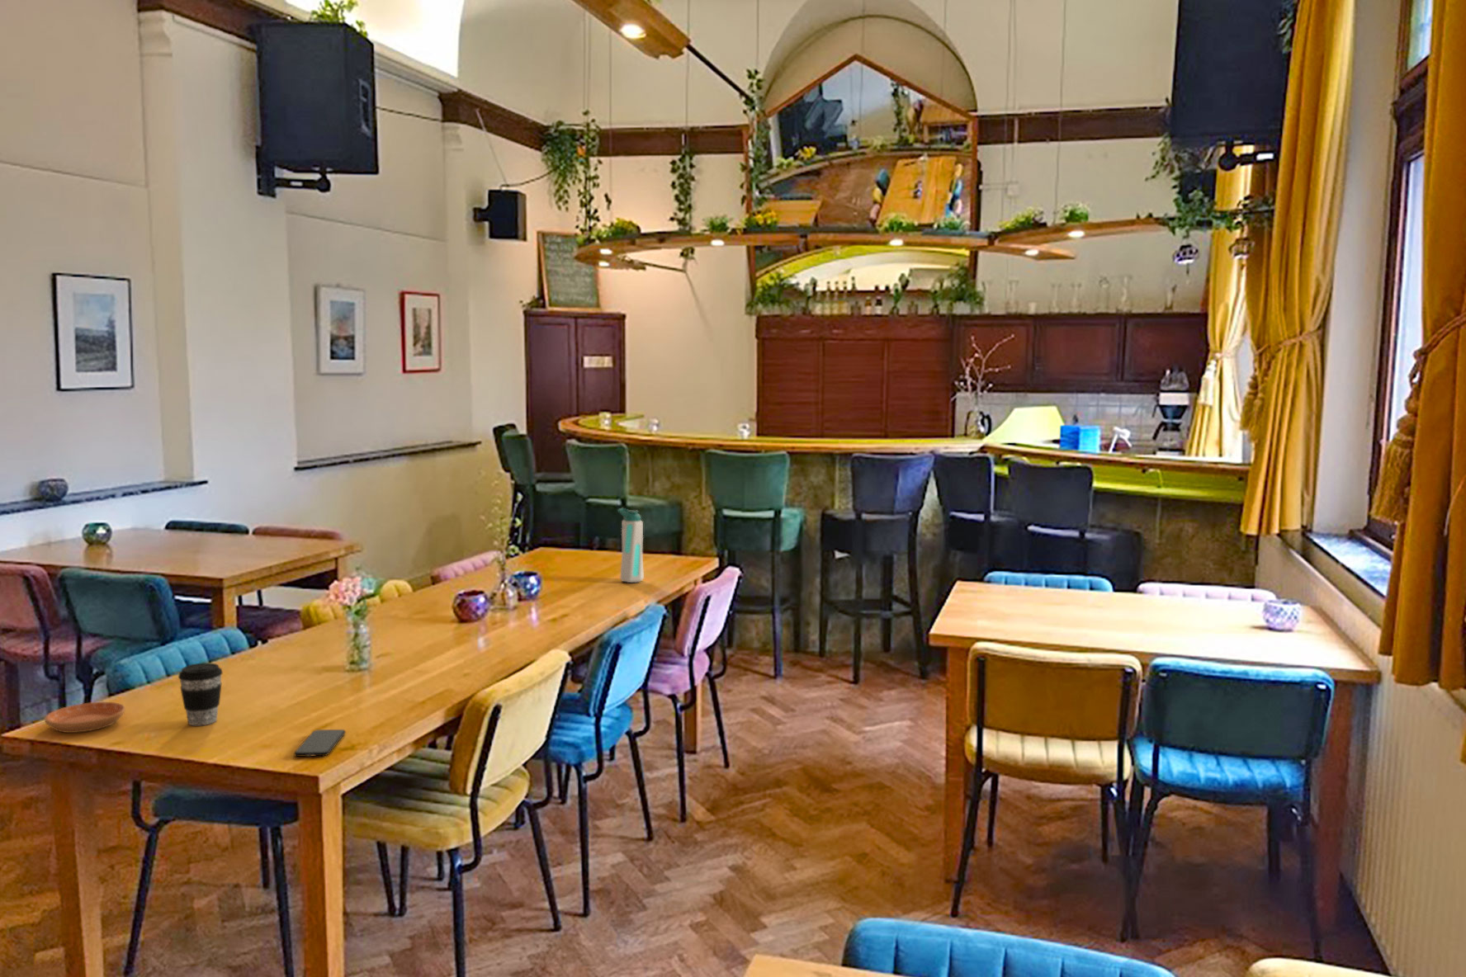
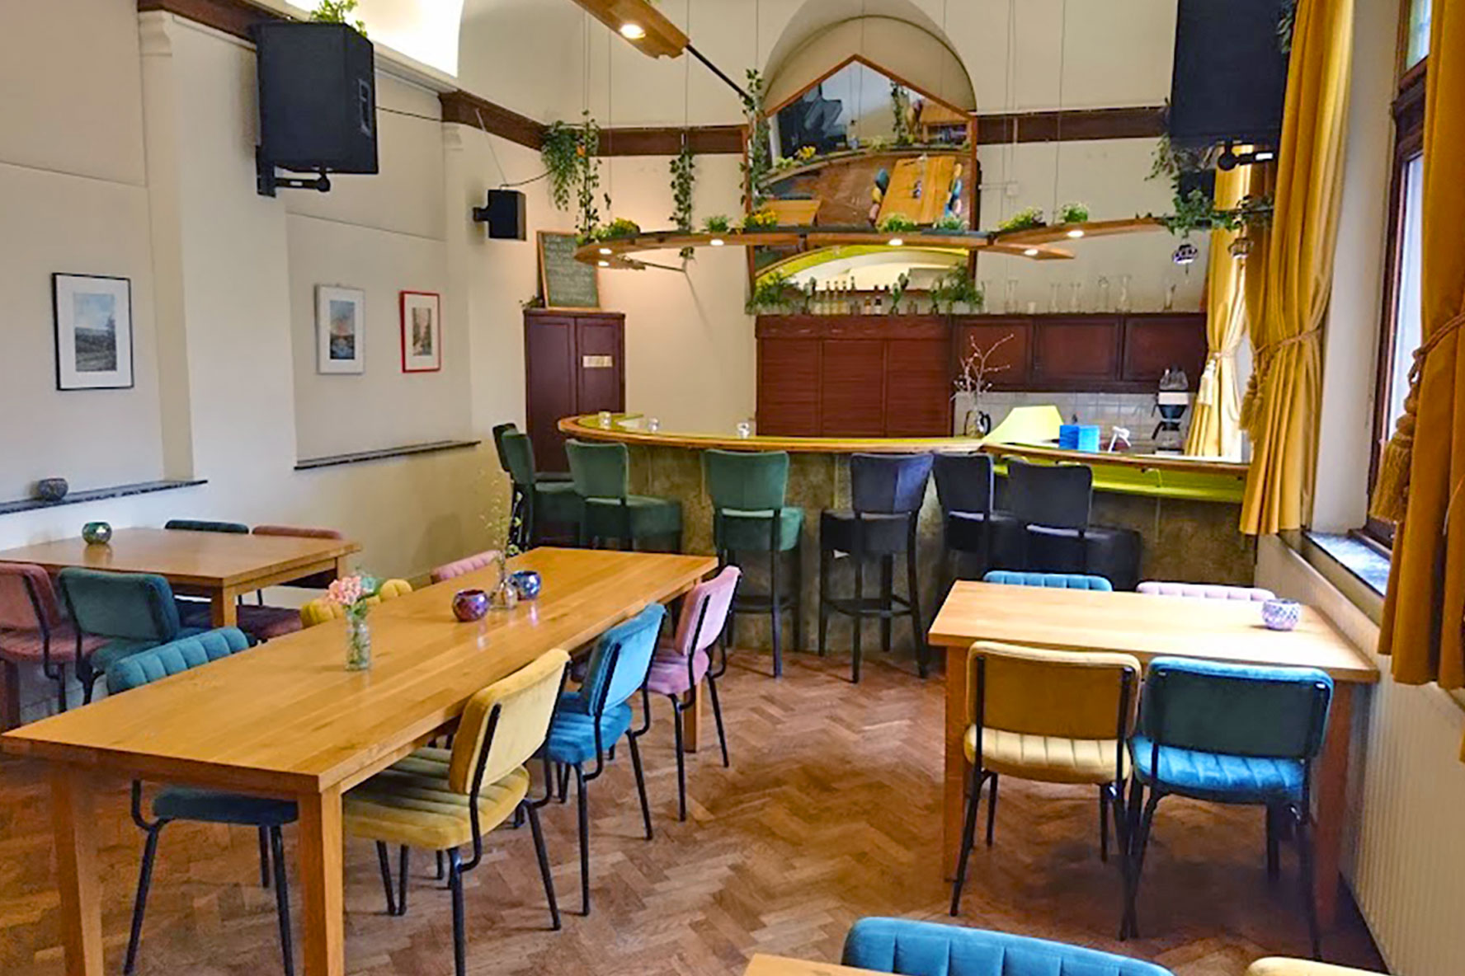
- saucer (85, 717)
- coffee cup (202, 693)
- water bottle (629, 544)
- smartphone (321, 741)
